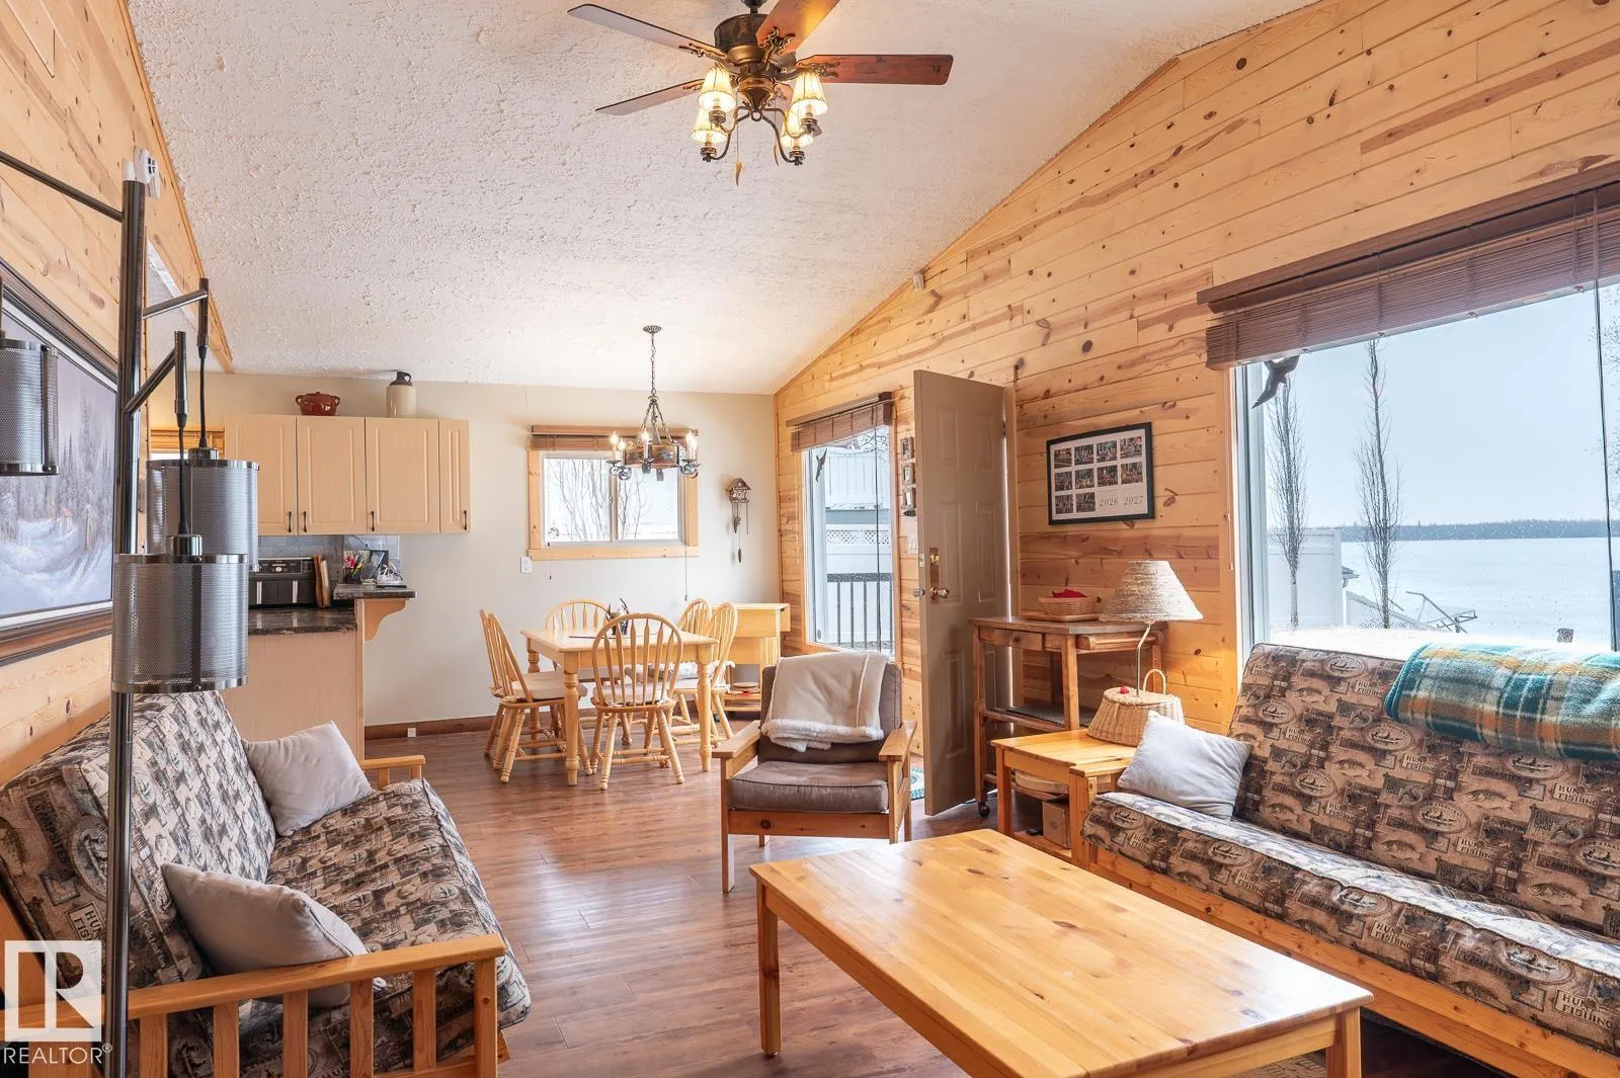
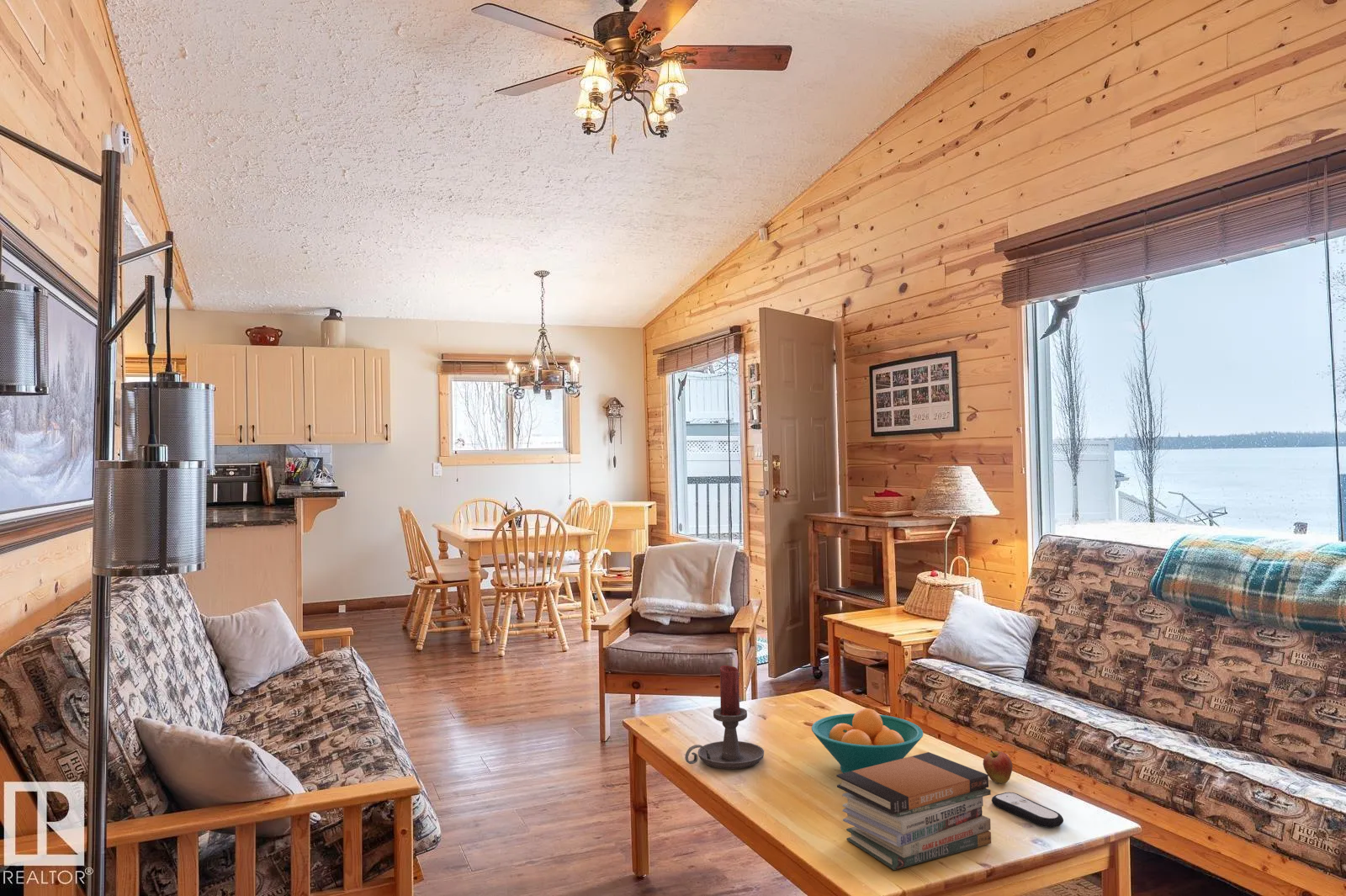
+ book stack (914, 808)
+ fruit bowl (866, 740)
+ candle holder (722, 714)
+ fruit (997, 765)
+ remote control (1027, 809)
